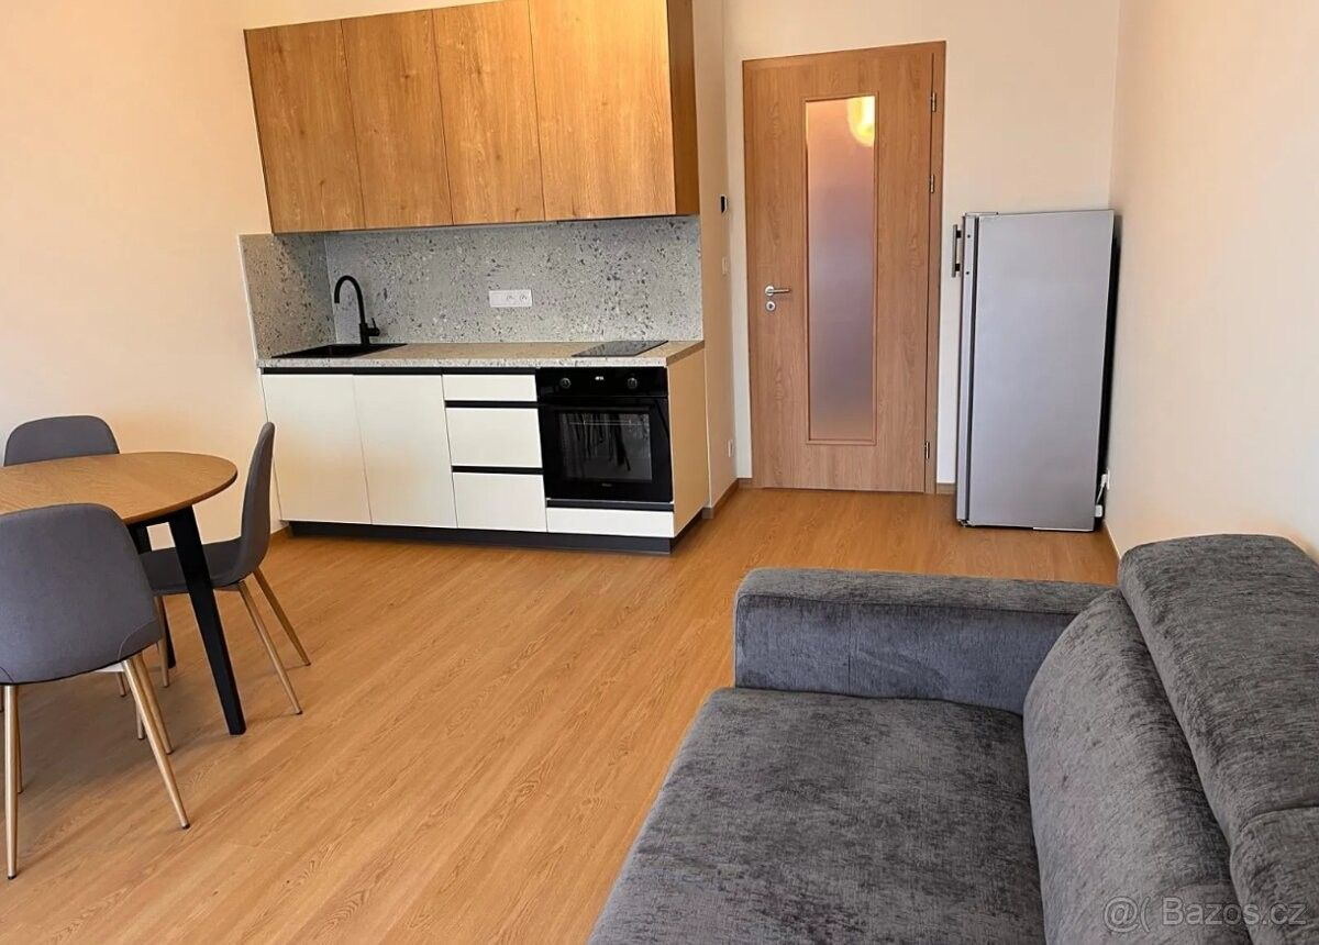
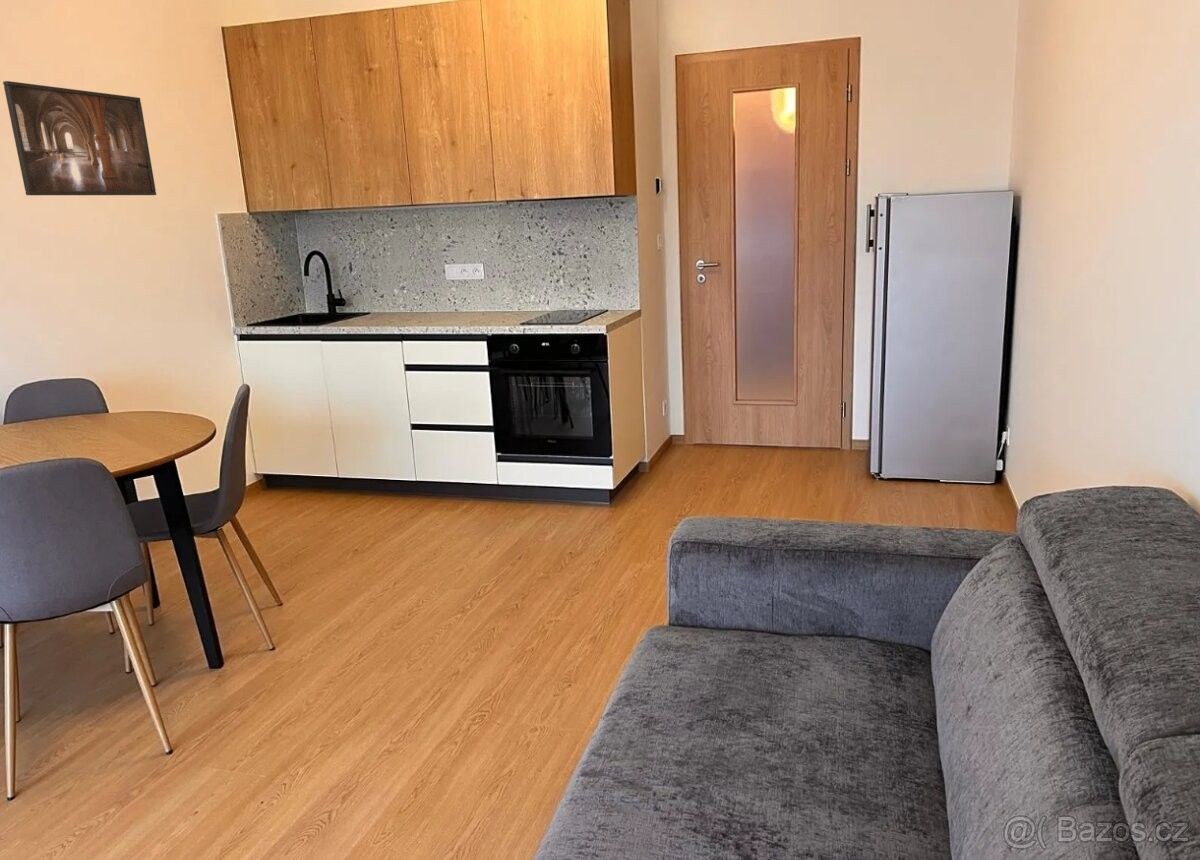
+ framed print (86, 143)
